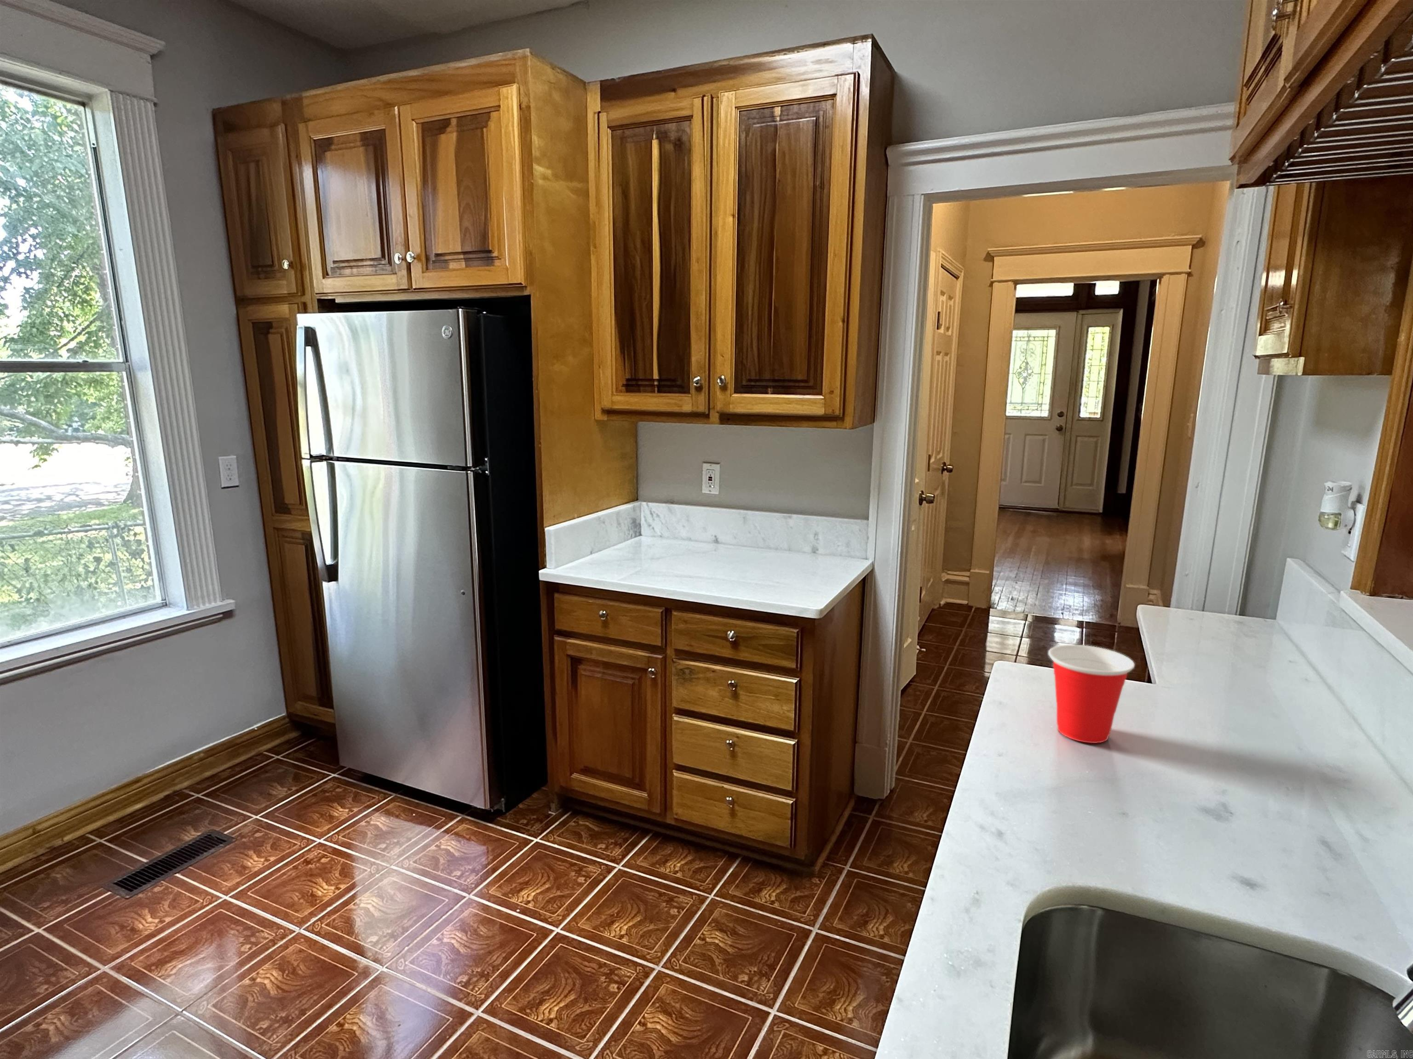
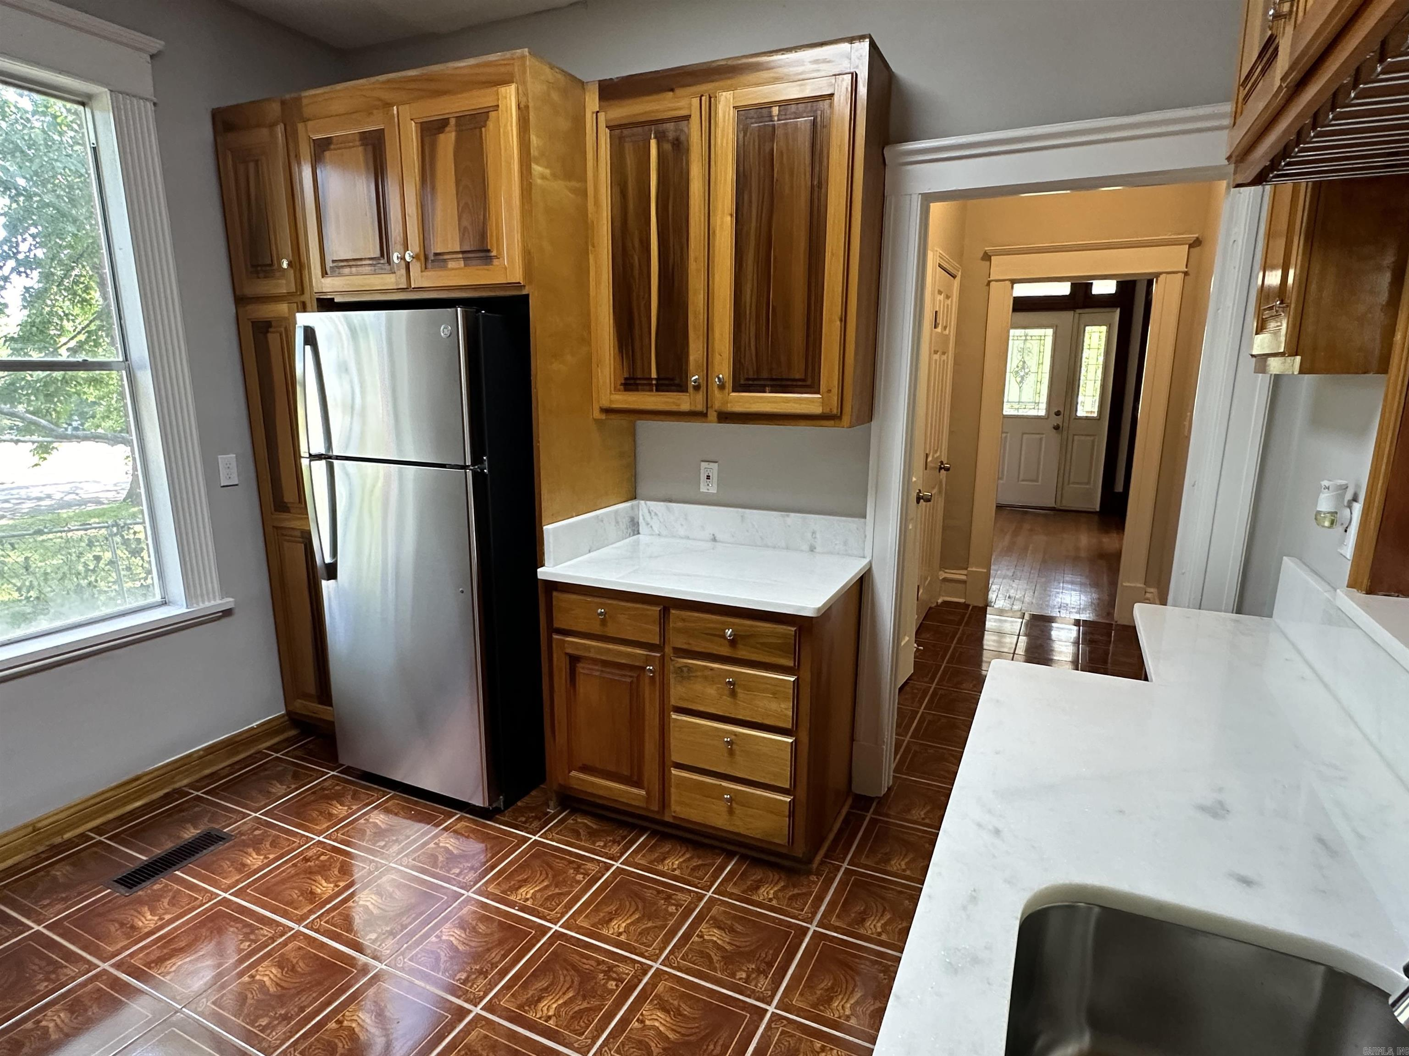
- cup (1086, 695)
